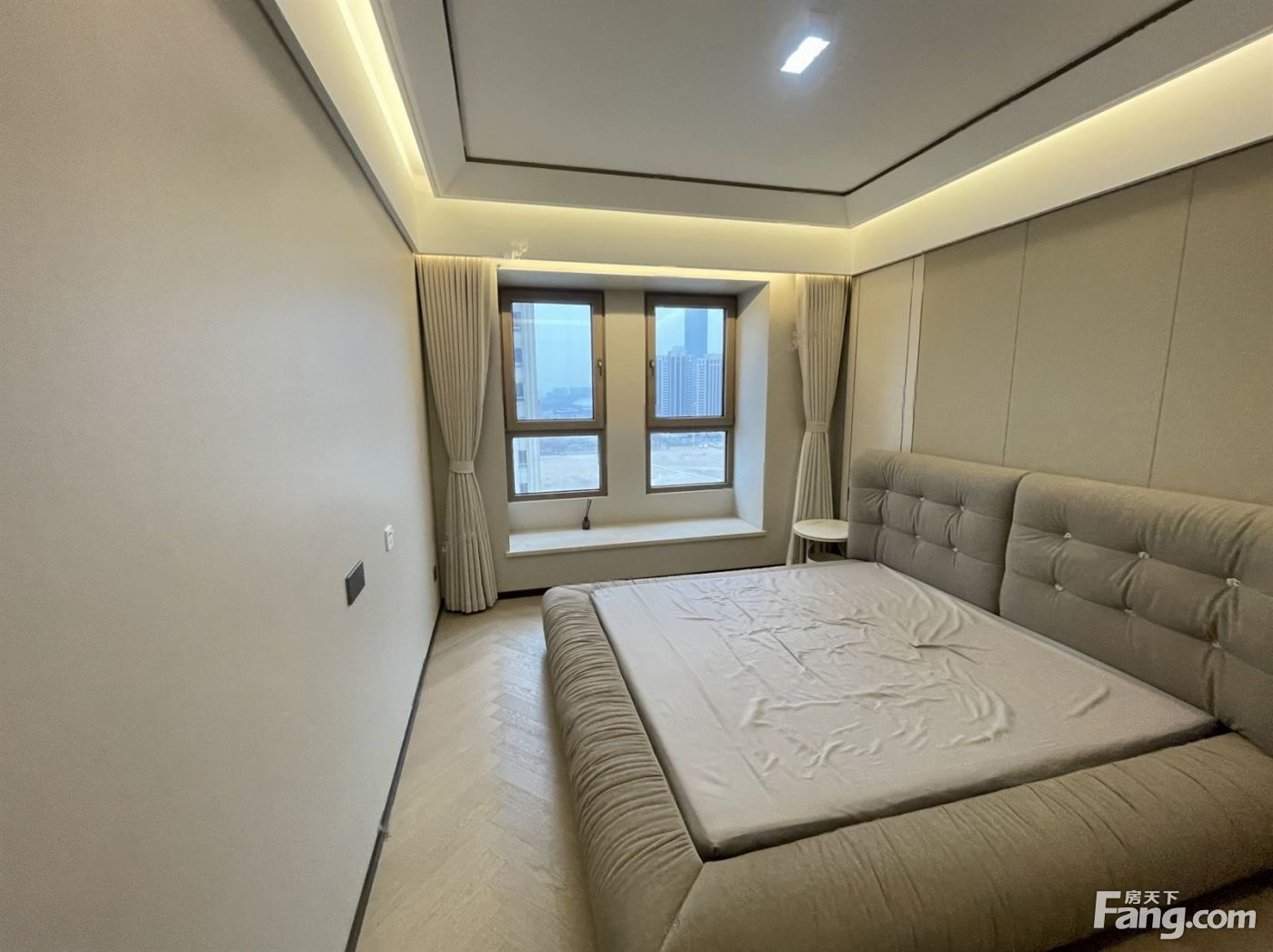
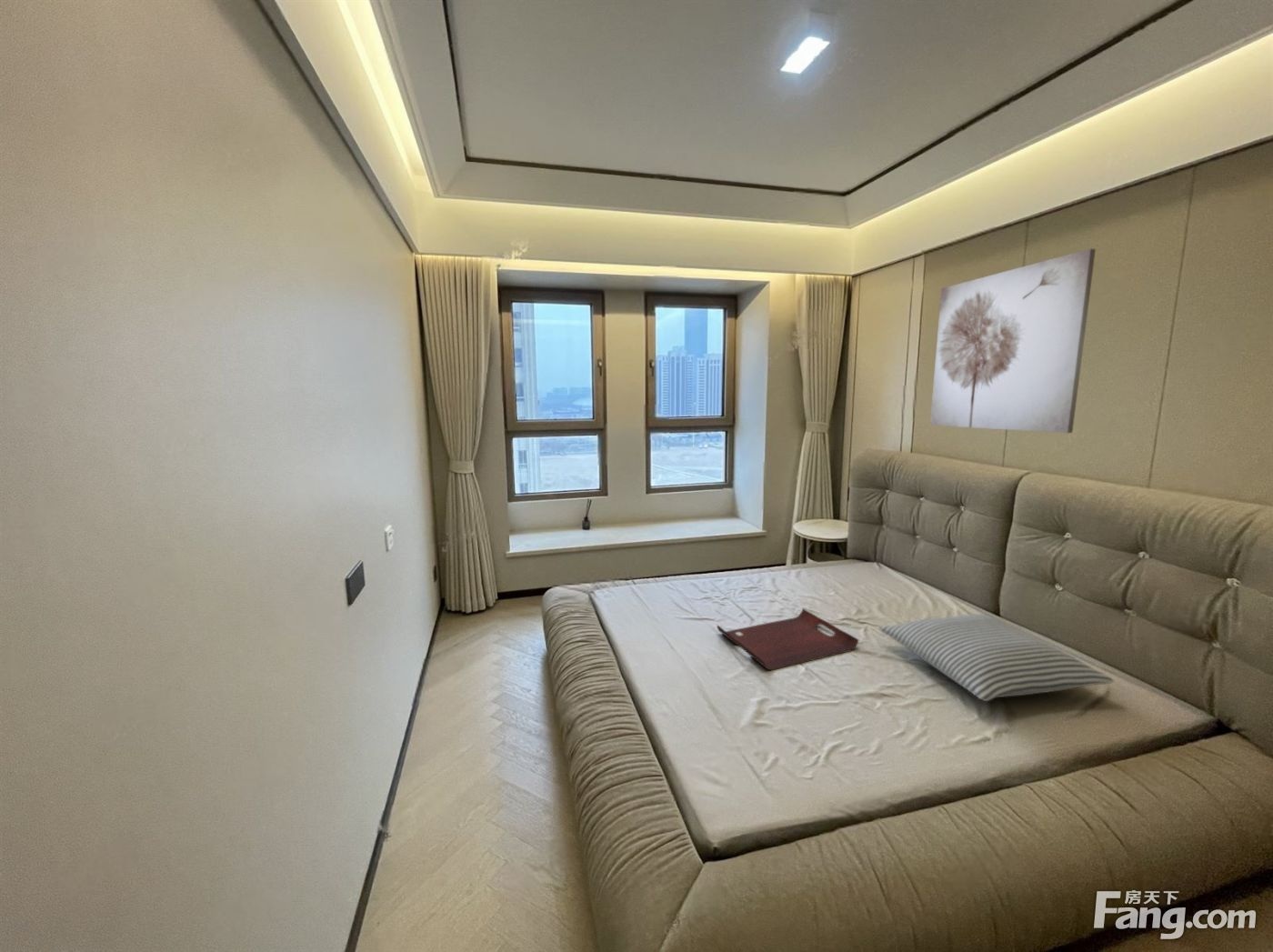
+ pillow (984, 652)
+ serving tray (785, 636)
+ wall art (998, 351)
